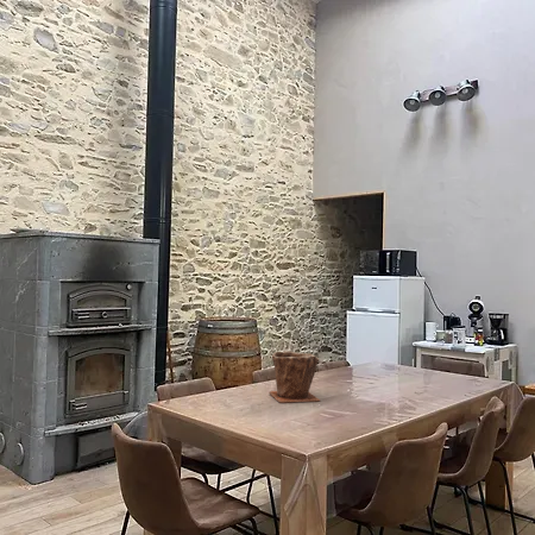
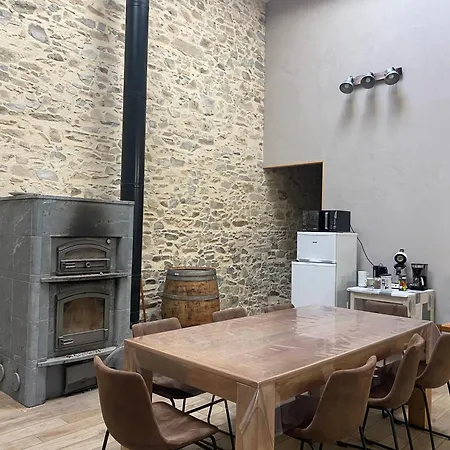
- plant pot (295, 374)
